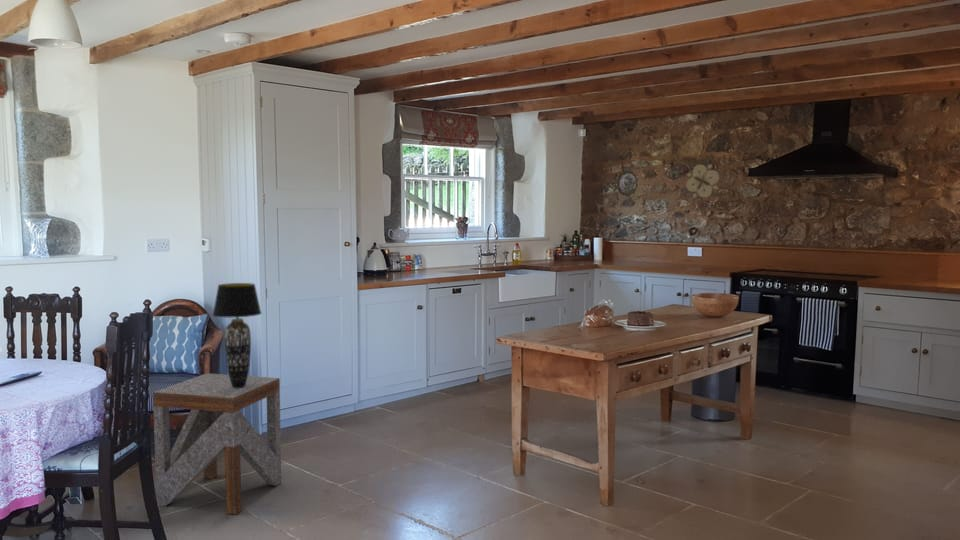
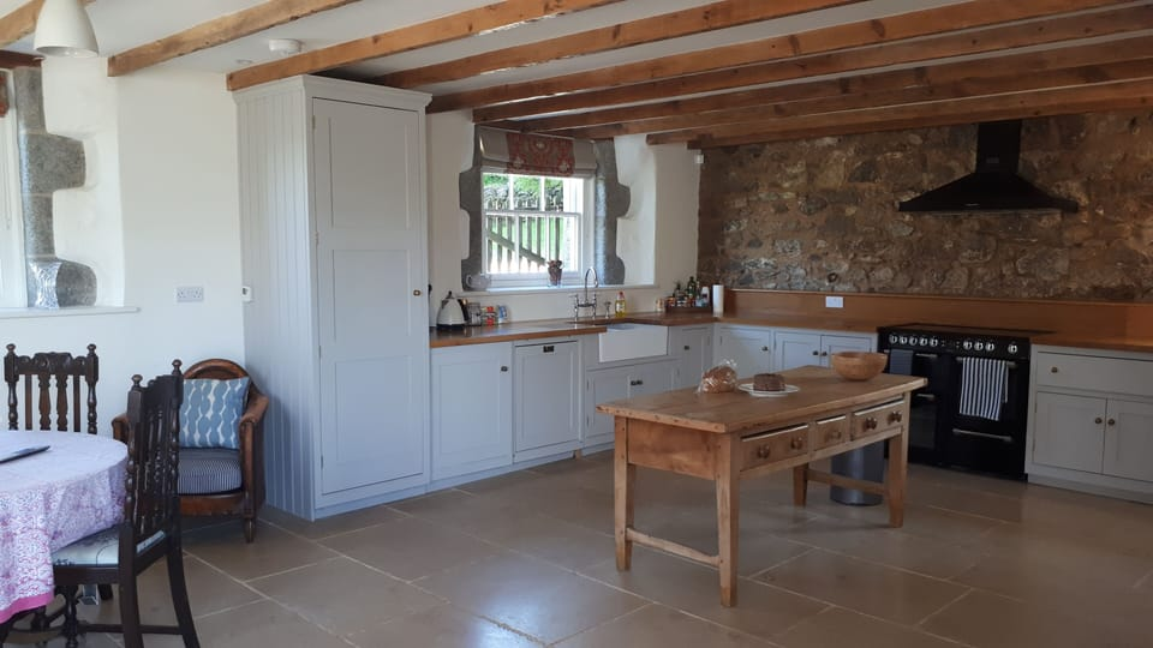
- wall ornament (700, 182)
- table lamp (237, 335)
- side table (220, 439)
- decorative plate (627, 183)
